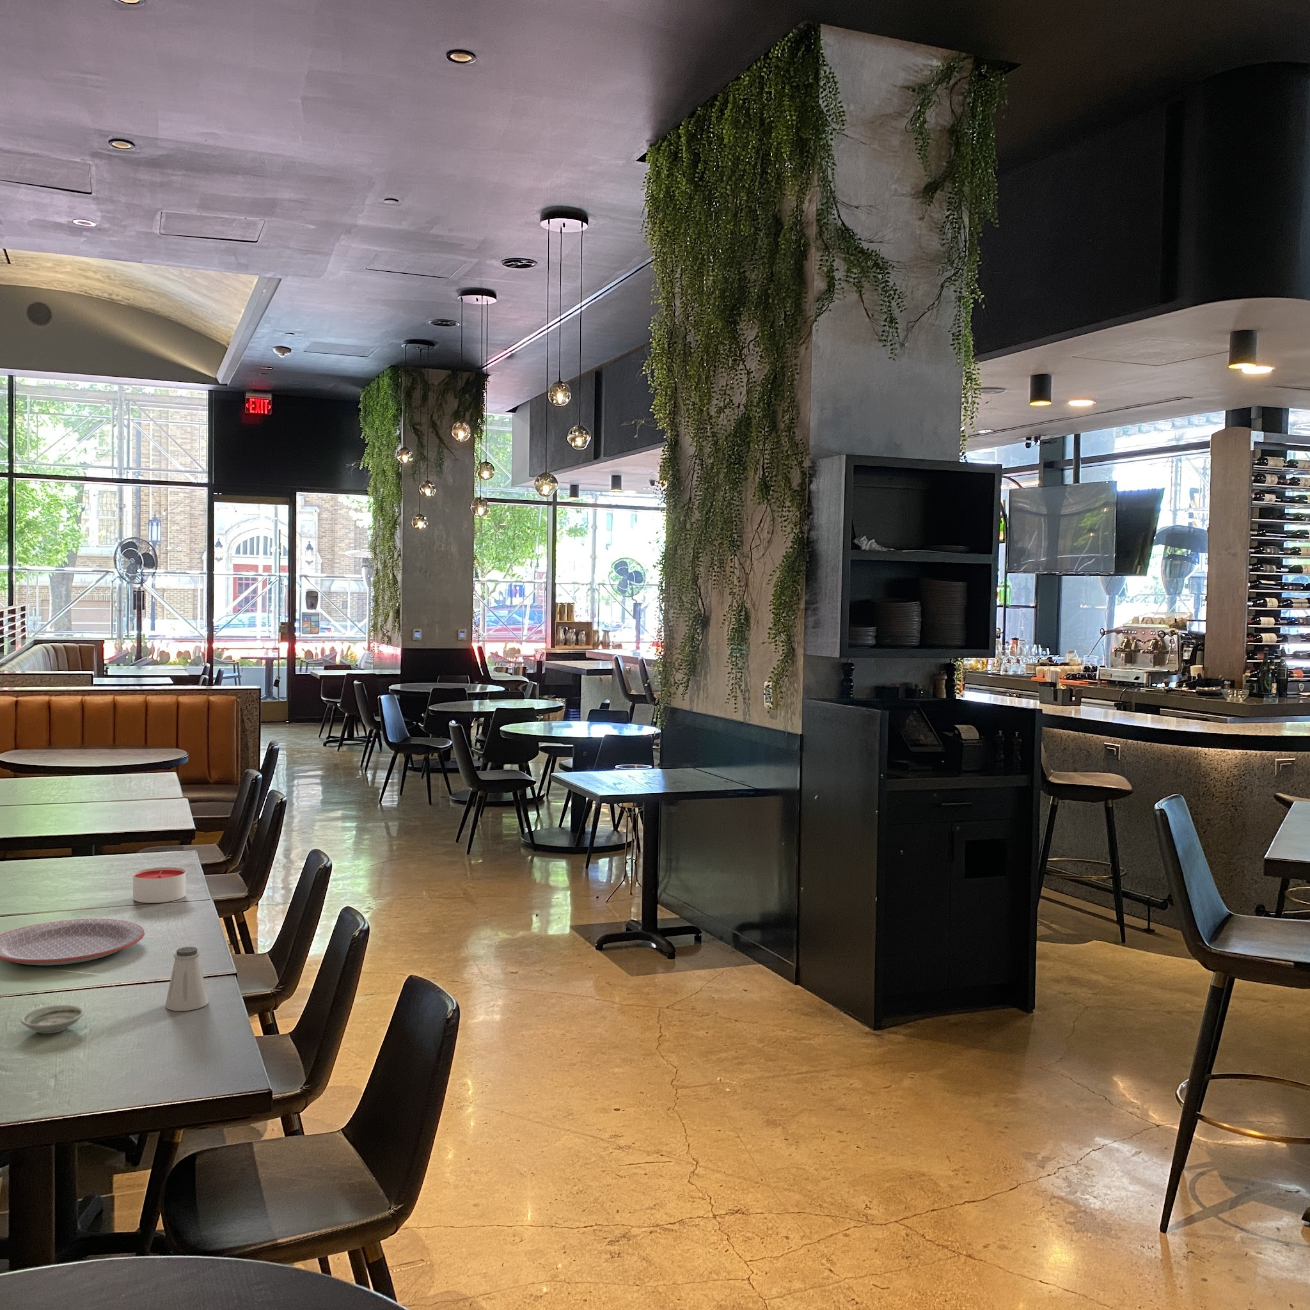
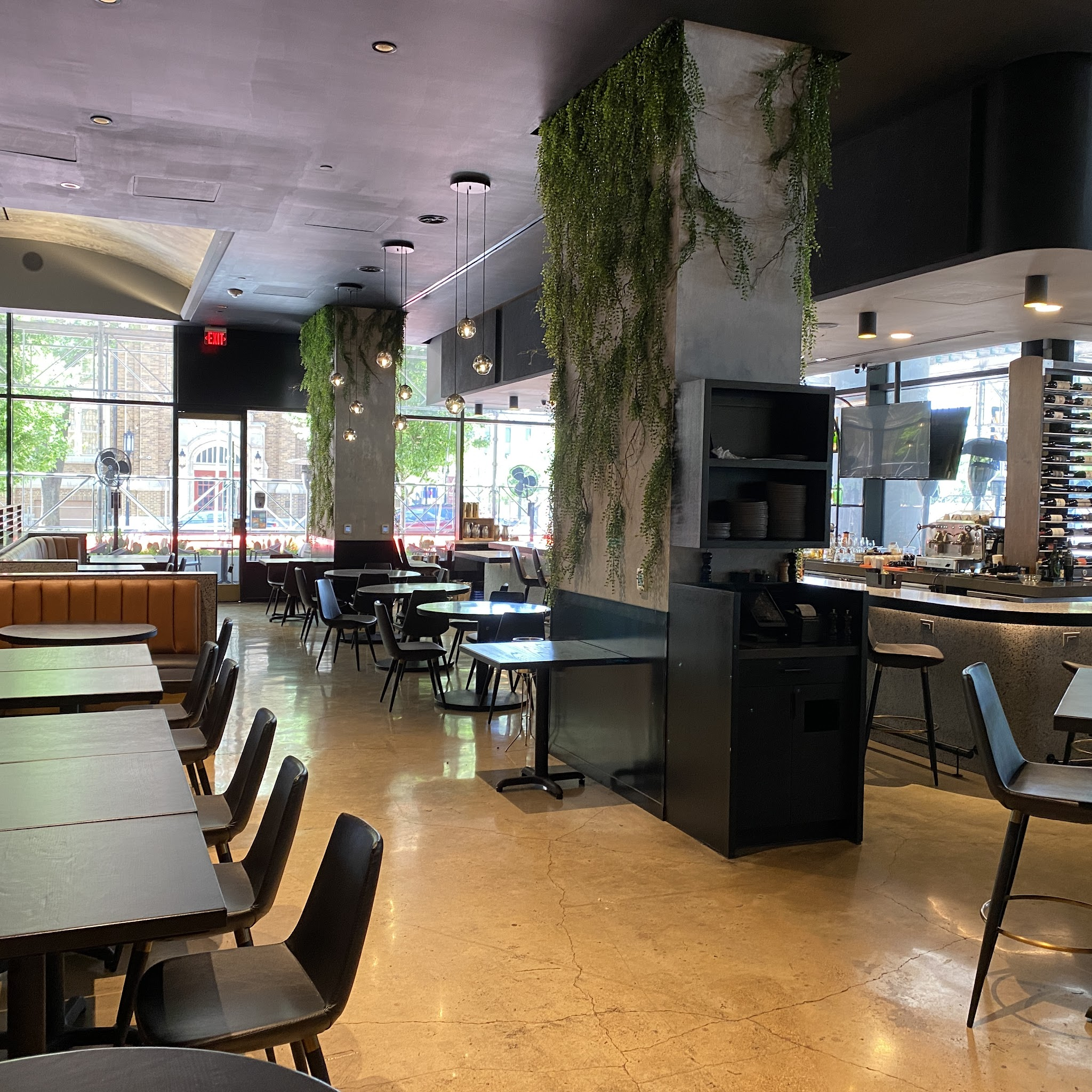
- candle (160, 884)
- plate (66, 943)
- saltshaker (187, 977)
- saucer (53, 1021)
